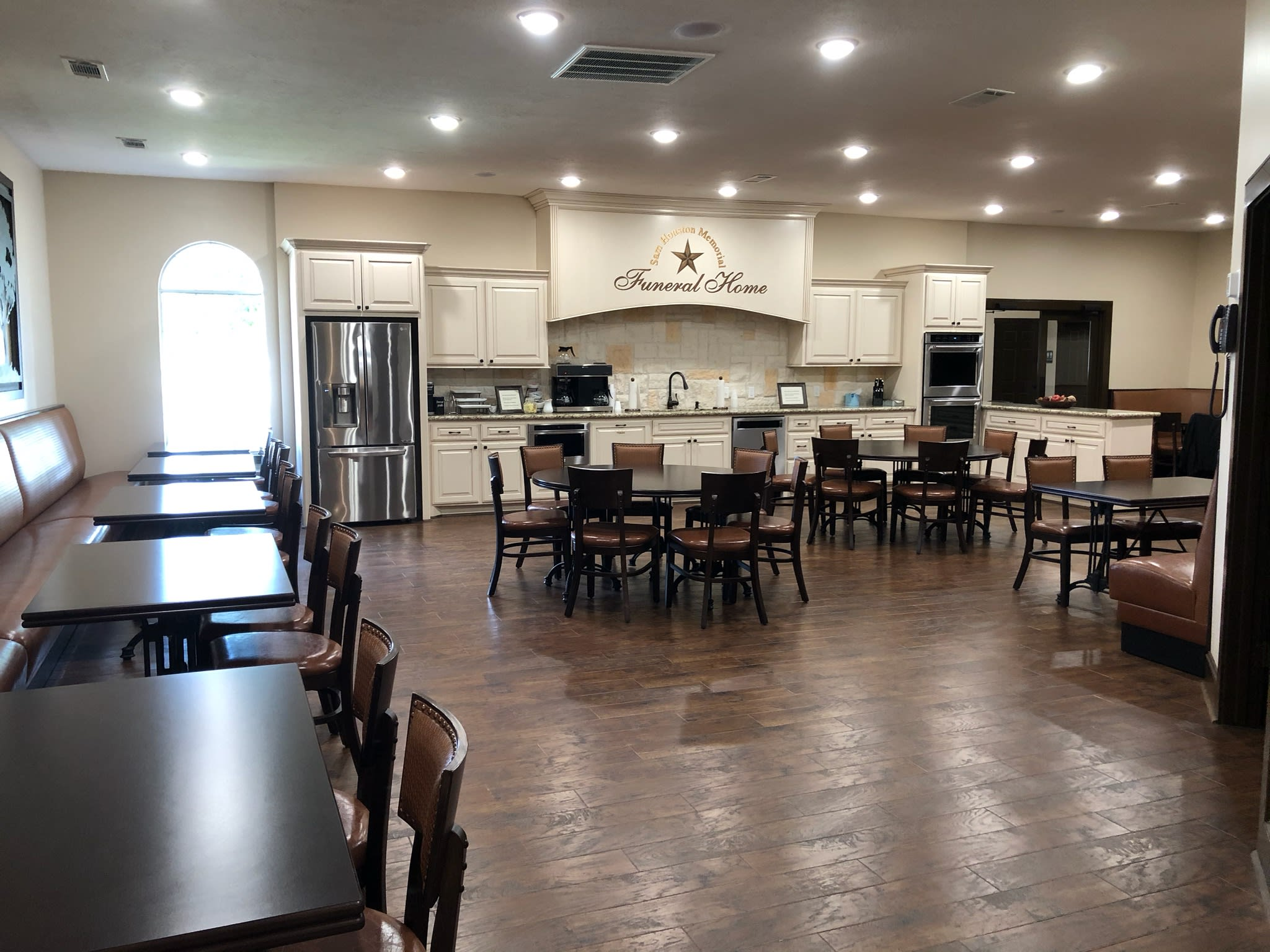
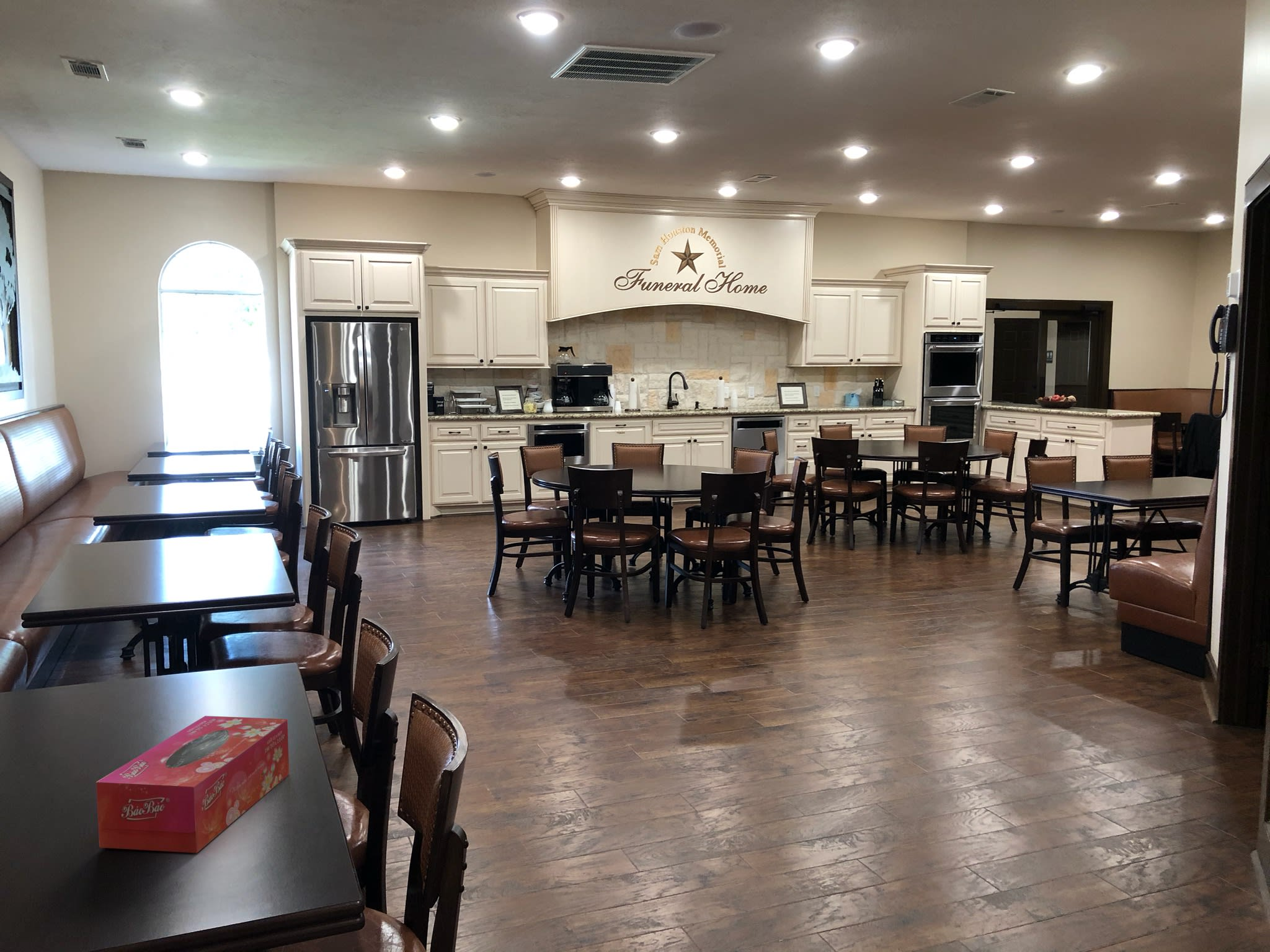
+ tissue box (201, 778)
